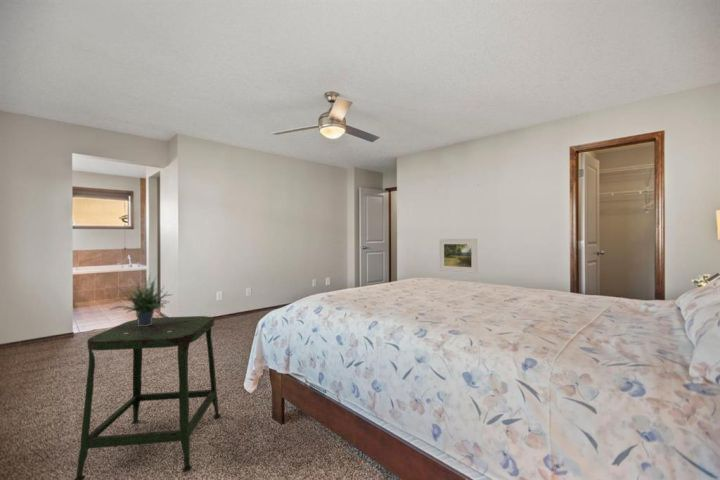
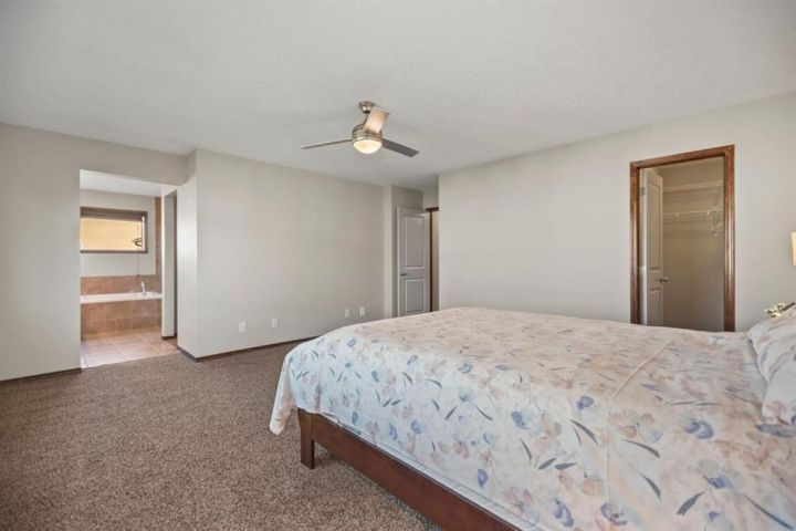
- stool (158, 393)
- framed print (457, 255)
- potted plant (142, 297)
